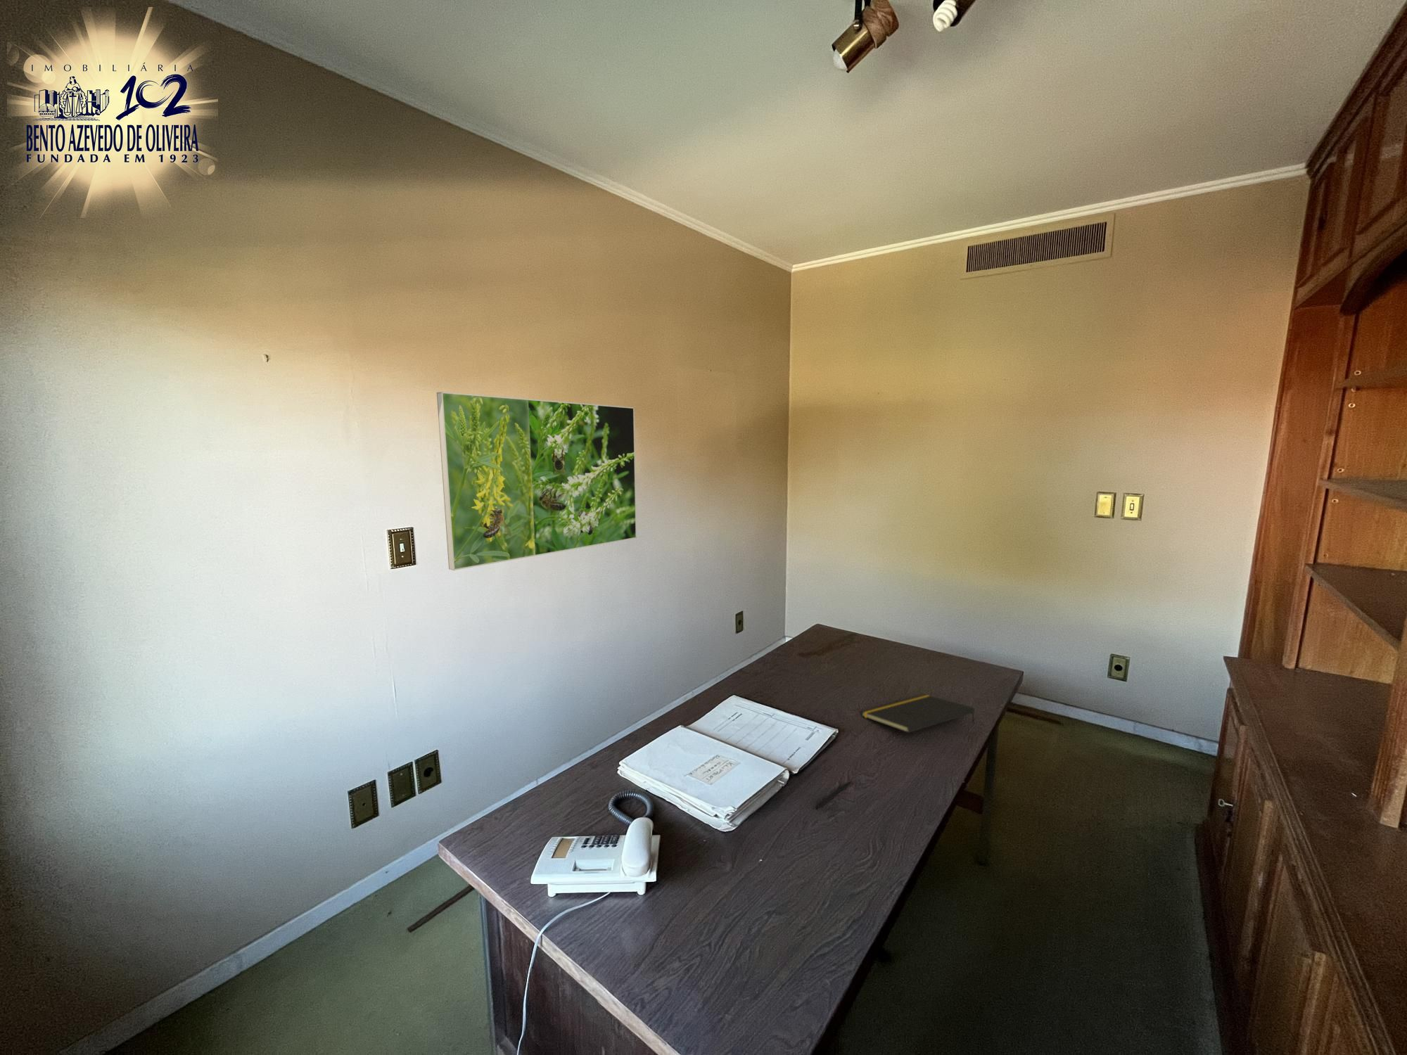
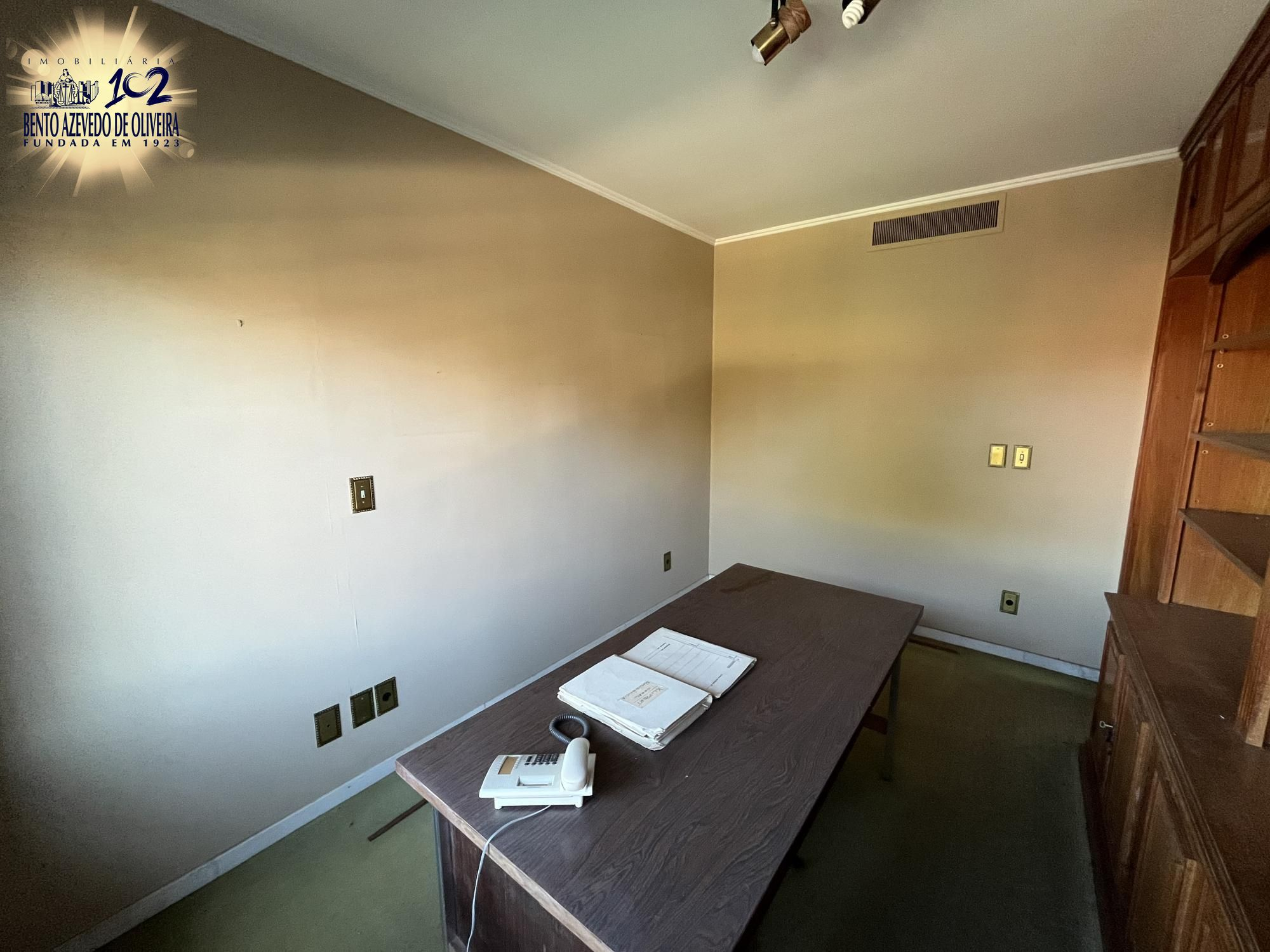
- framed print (554, 478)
- pen (835, 793)
- notepad (916, 711)
